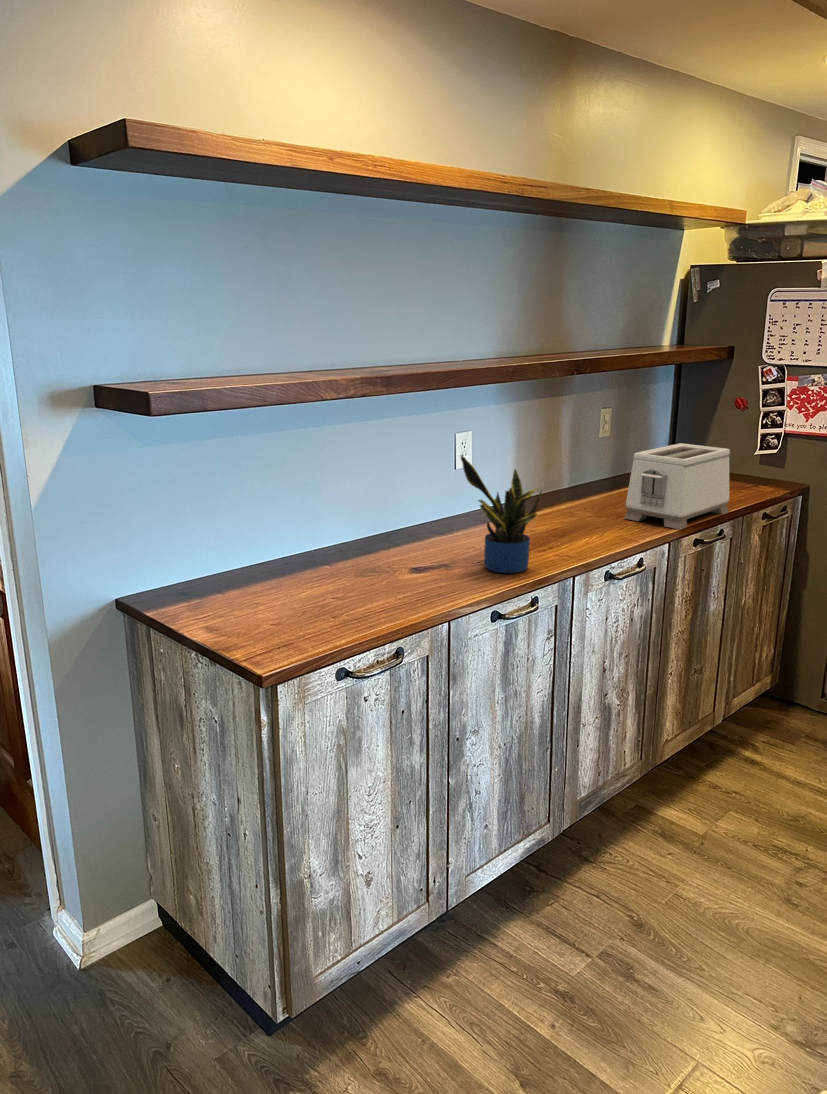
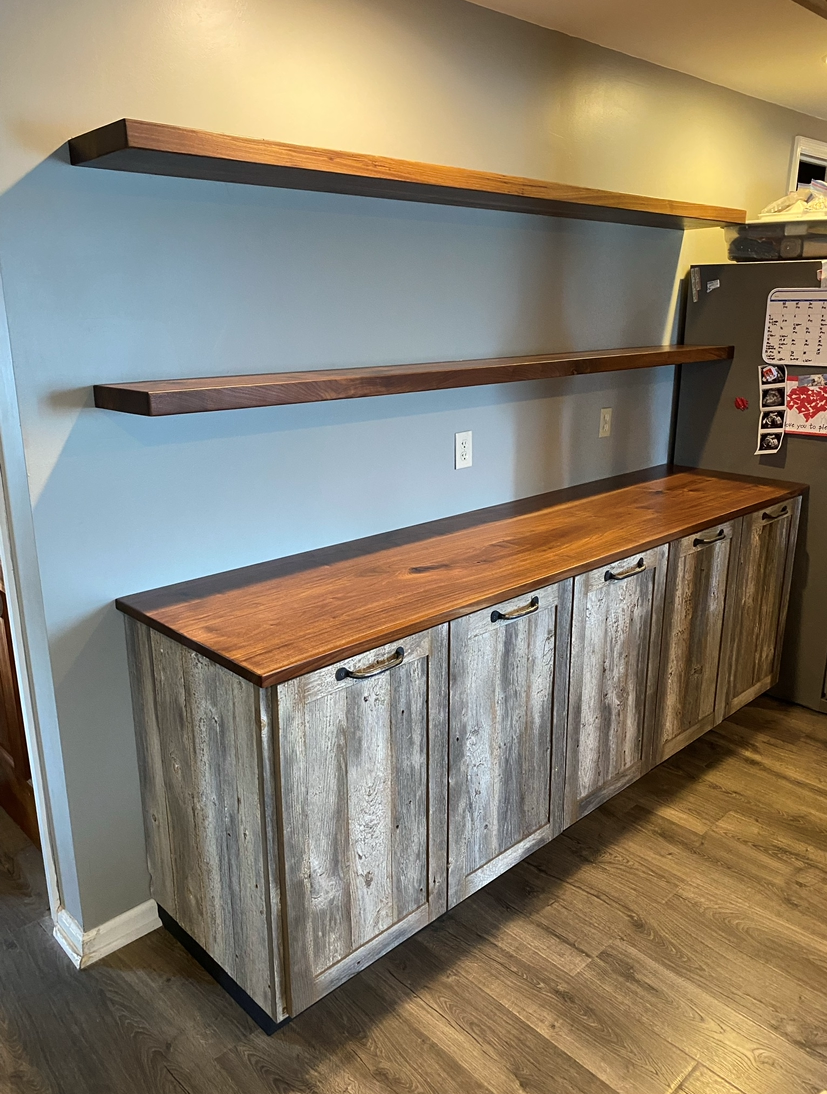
- potted plant (501, 513)
- toaster (677, 484)
